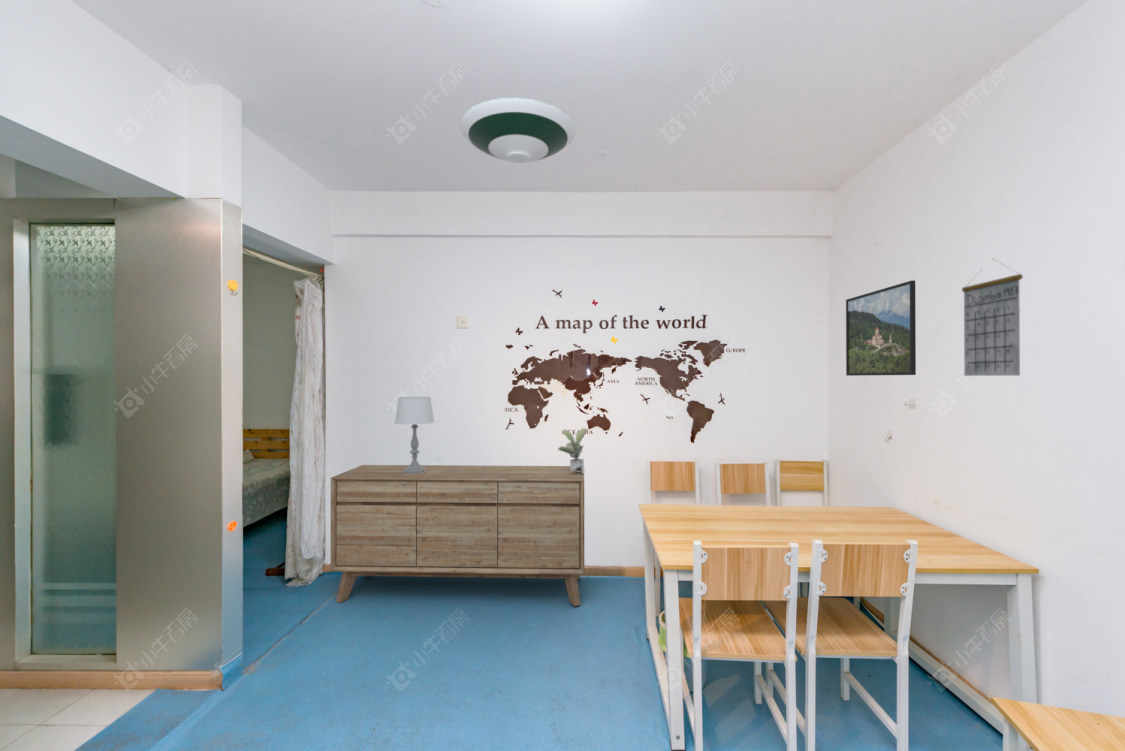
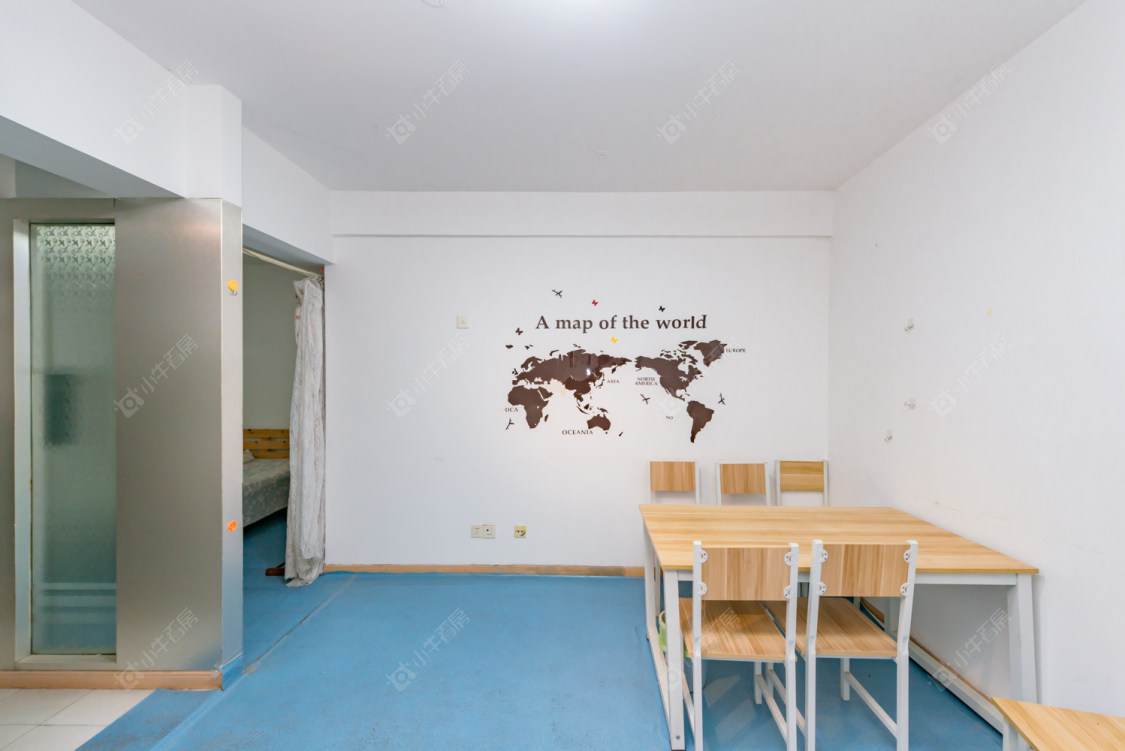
- calendar (990, 317)
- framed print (877, 333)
- potted plant (572, 450)
- sideboard (464, 530)
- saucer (518, 144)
- table lamp (414, 434)
